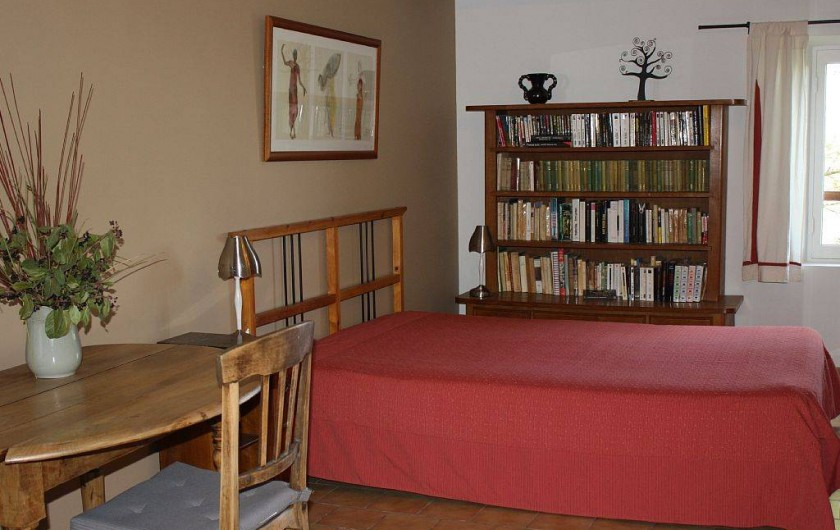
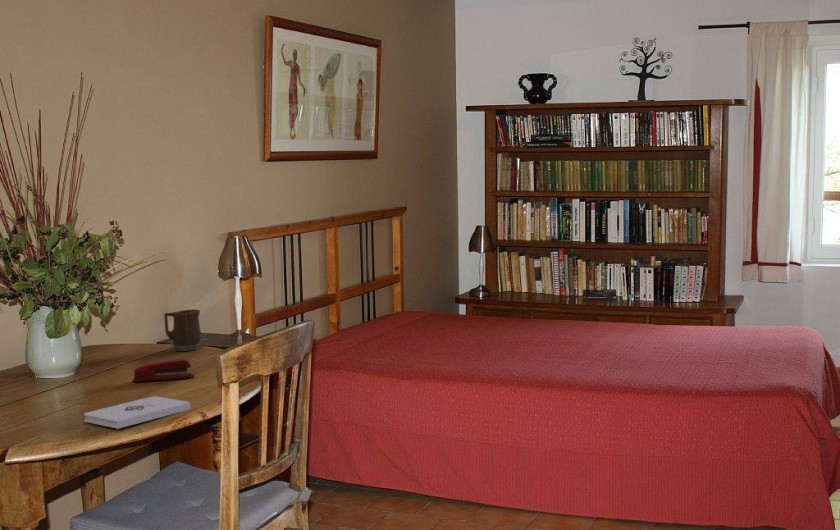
+ stapler (163, 369)
+ notepad (137, 411)
+ mug (182, 329)
